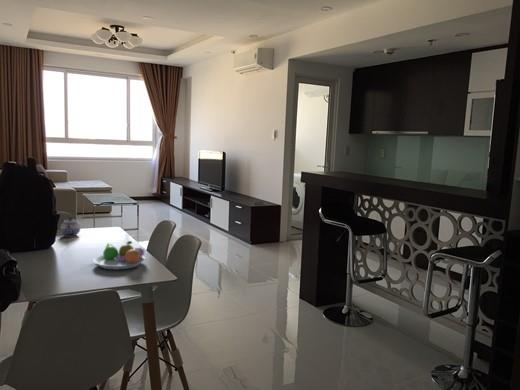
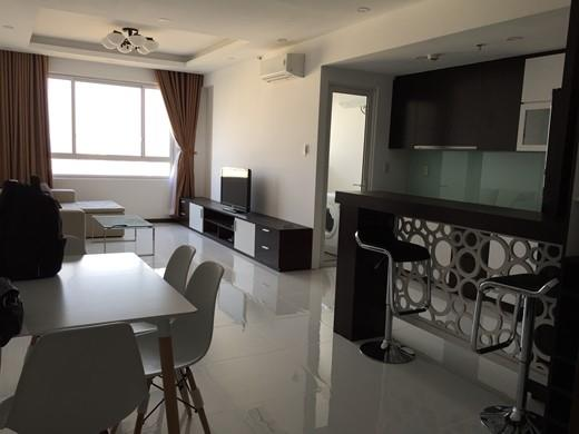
- fruit bowl (119, 253)
- teapot (70, 226)
